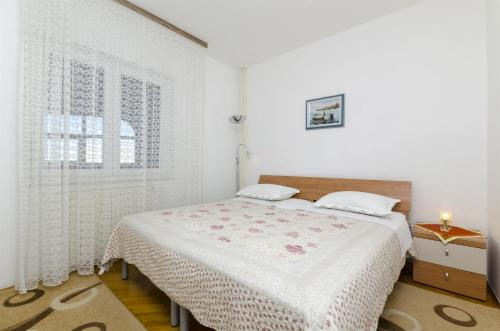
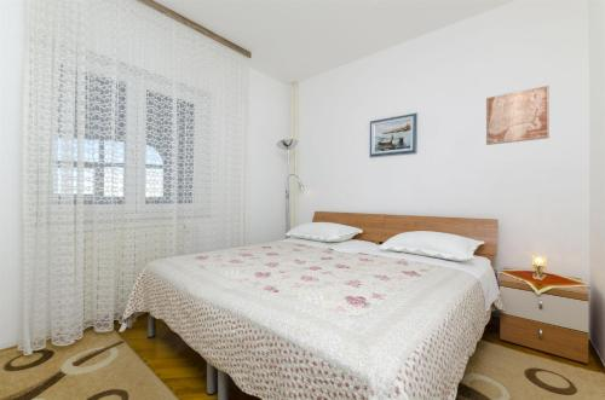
+ wall art (515, 116)
